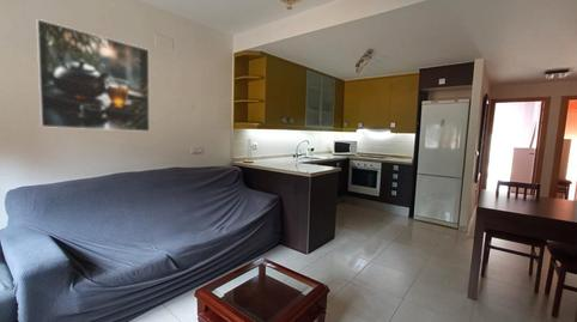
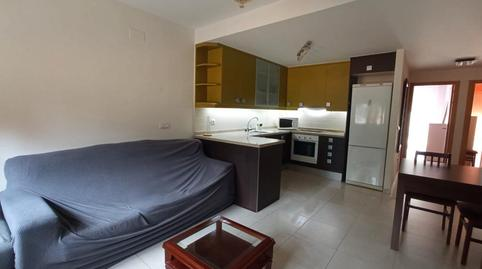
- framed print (101, 83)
